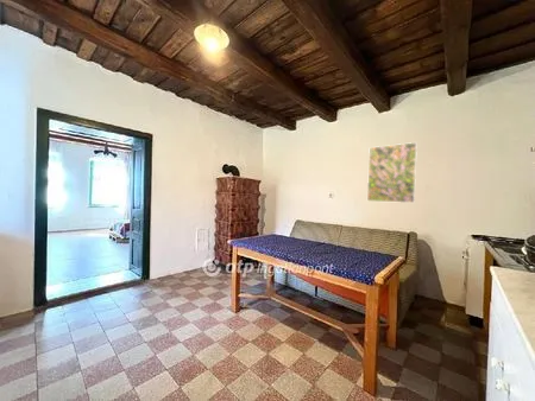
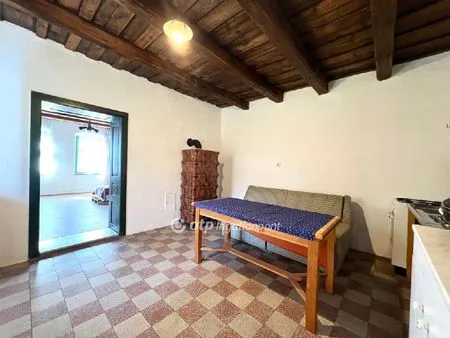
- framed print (390, 173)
